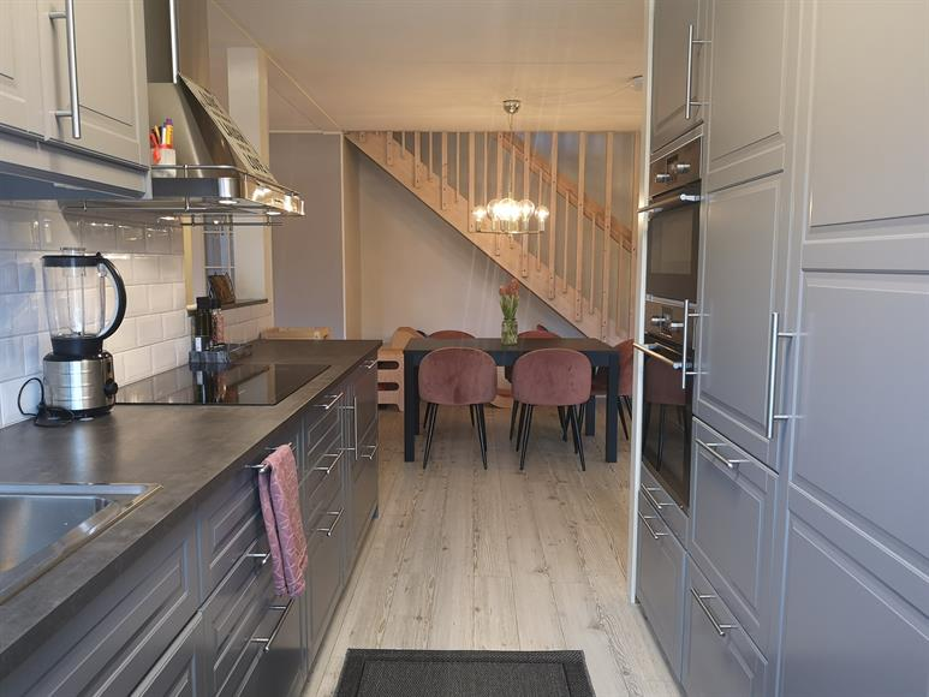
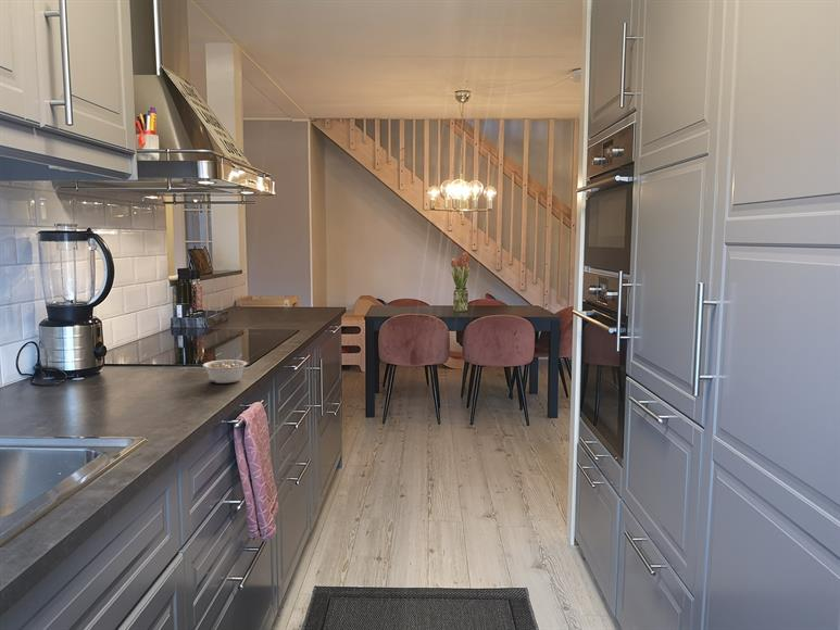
+ legume (225, 369)
